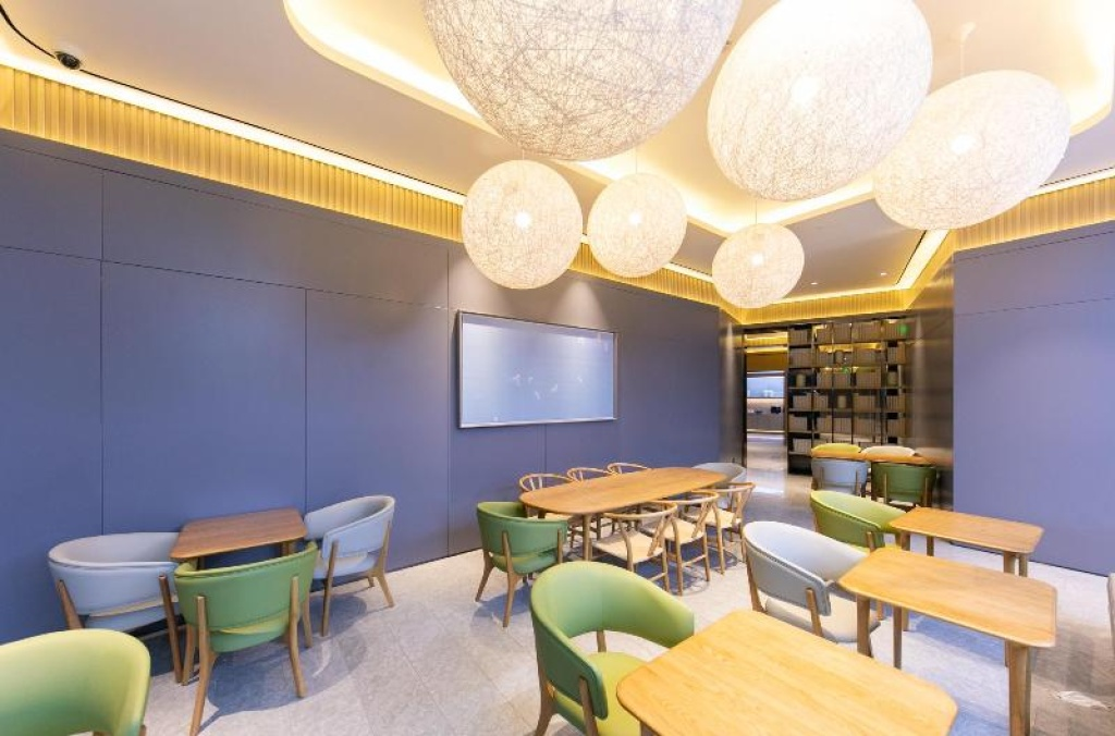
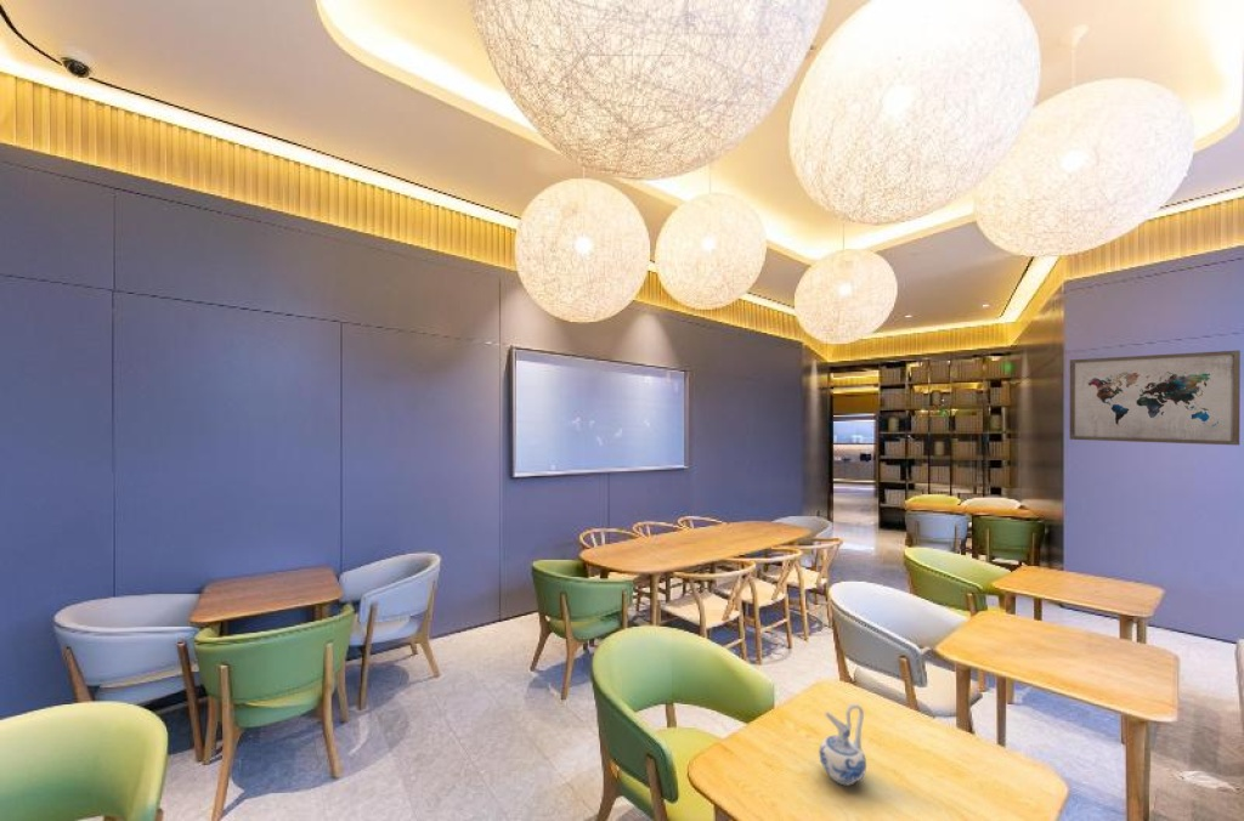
+ ceramic pitcher (842, 740)
+ wall art (1147, 398)
